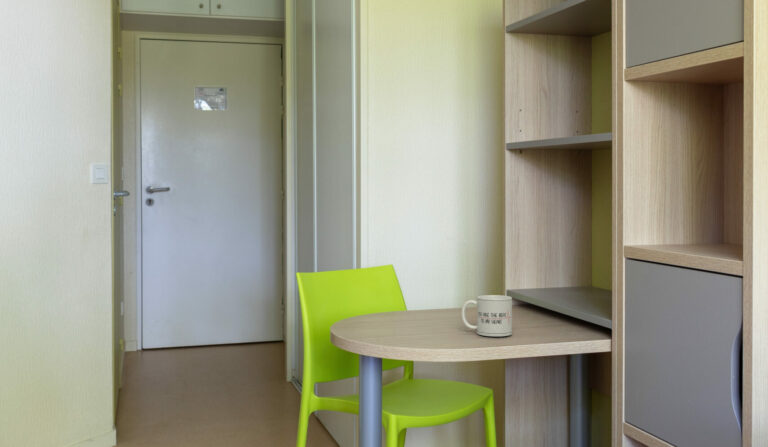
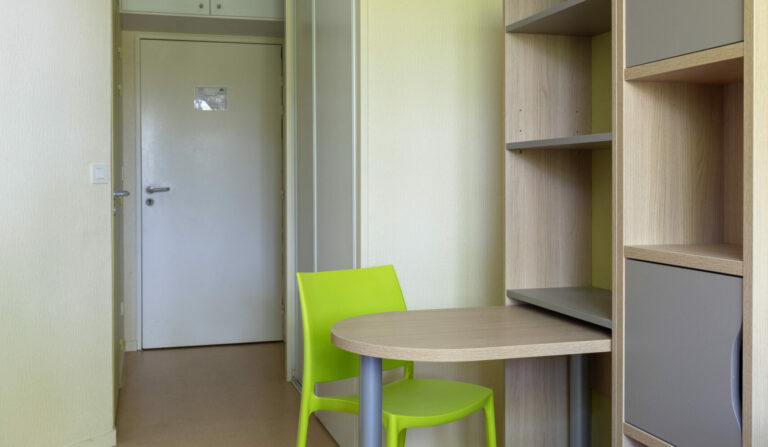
- mug (486, 315)
